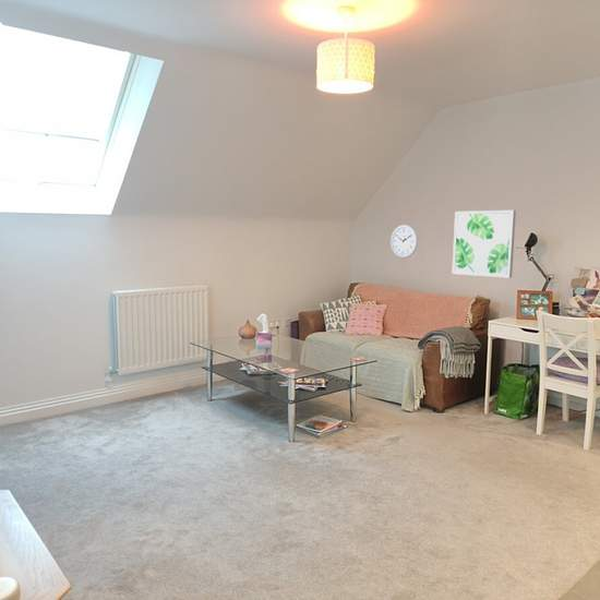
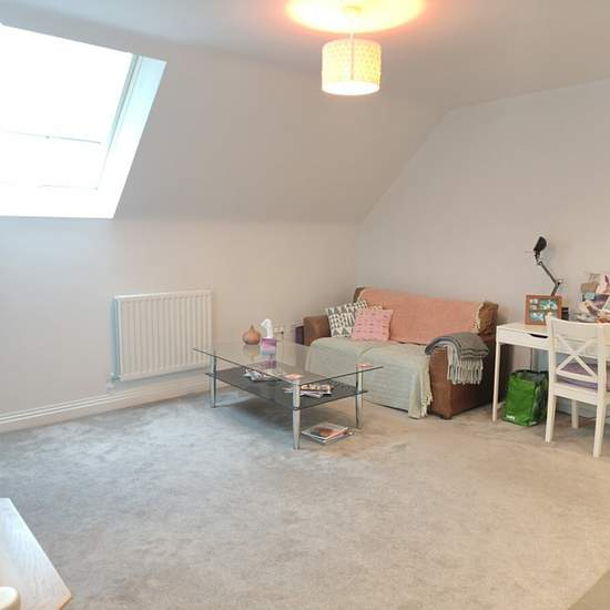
- wall clock (403, 241)
- wall art (482, 243)
